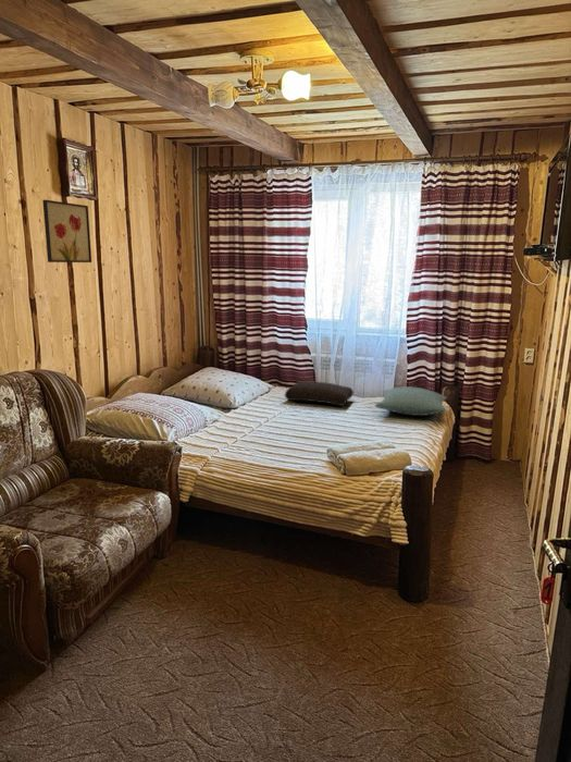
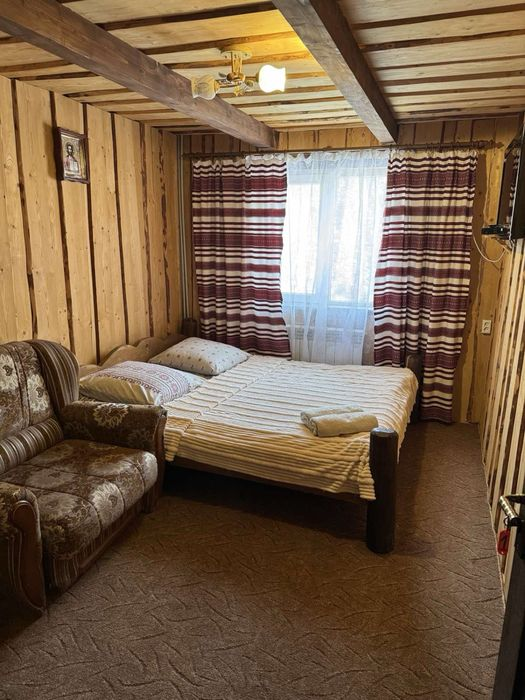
- pillow (412, 400)
- wall art (67, 233)
- cushion (319, 392)
